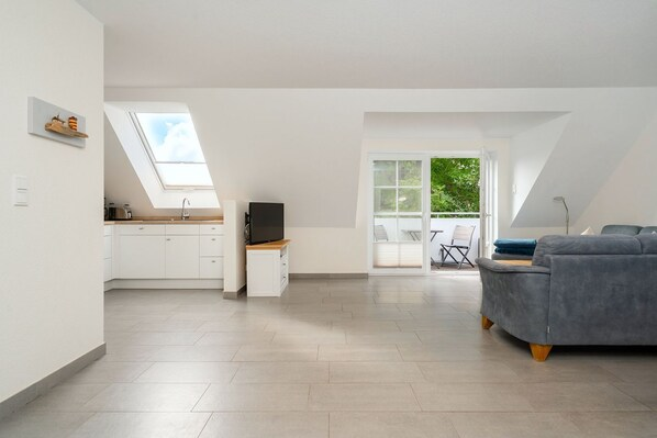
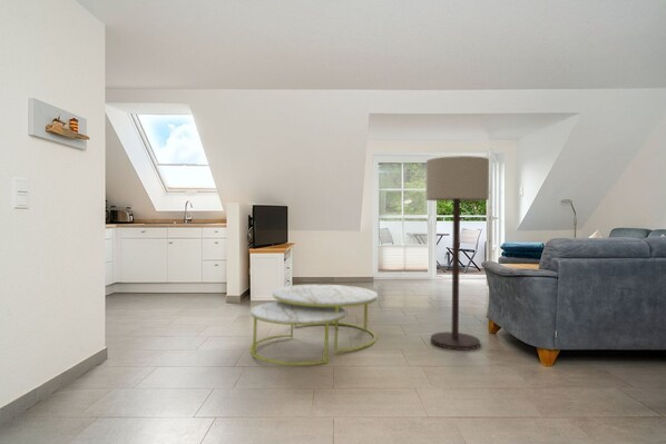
+ coffee table (317, 317)
+ floor lamp (456, 251)
